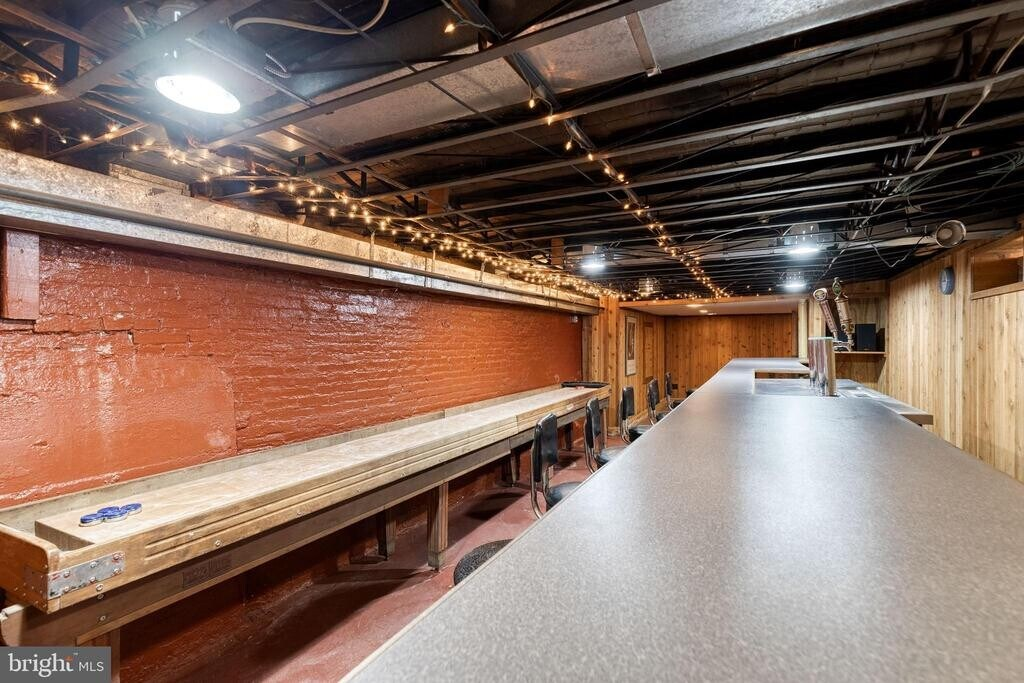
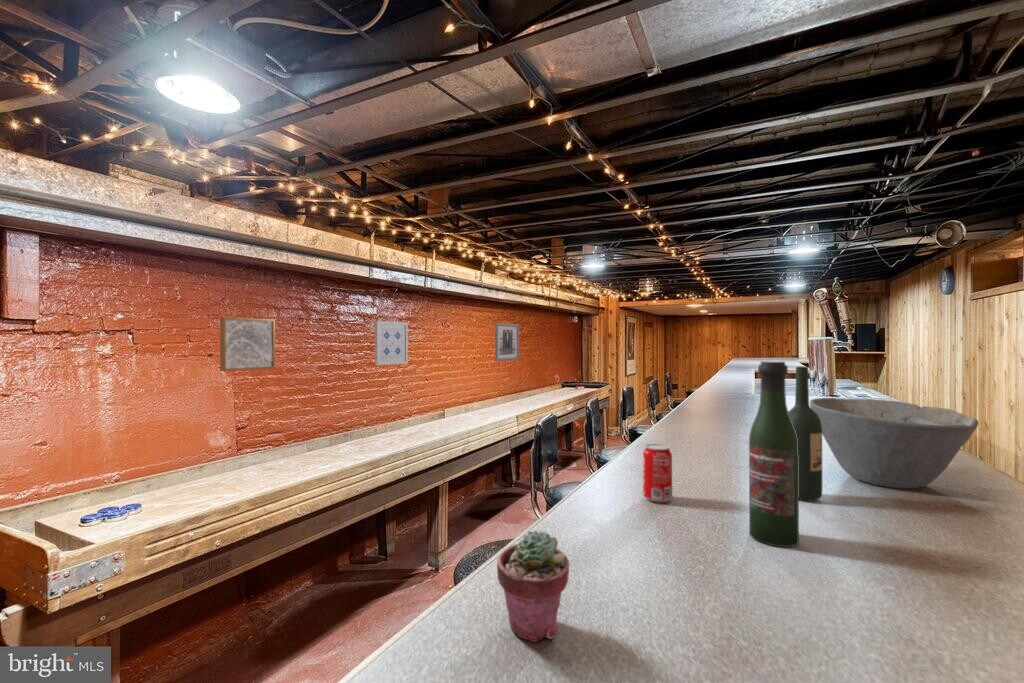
+ beverage can (657, 472)
+ wall art (391, 343)
+ wall art (507, 342)
+ bowl (885, 442)
+ potted succulent (533, 578)
+ beer bottle (773, 449)
+ wine bottle (802, 431)
+ wall art (248, 343)
